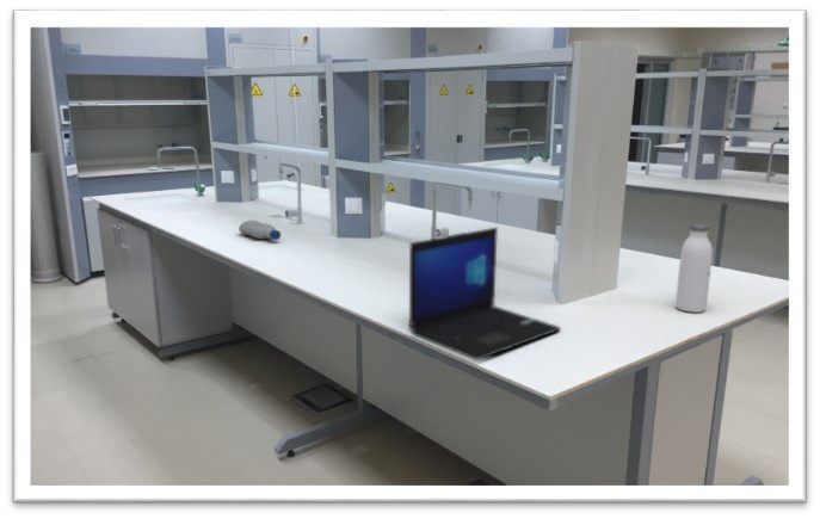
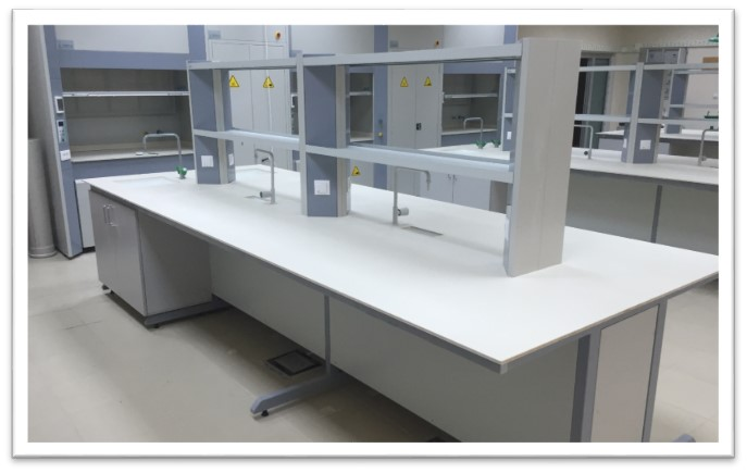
- water bottle (695, 266)
- bottle (261, 230)
- laptop (486, 288)
